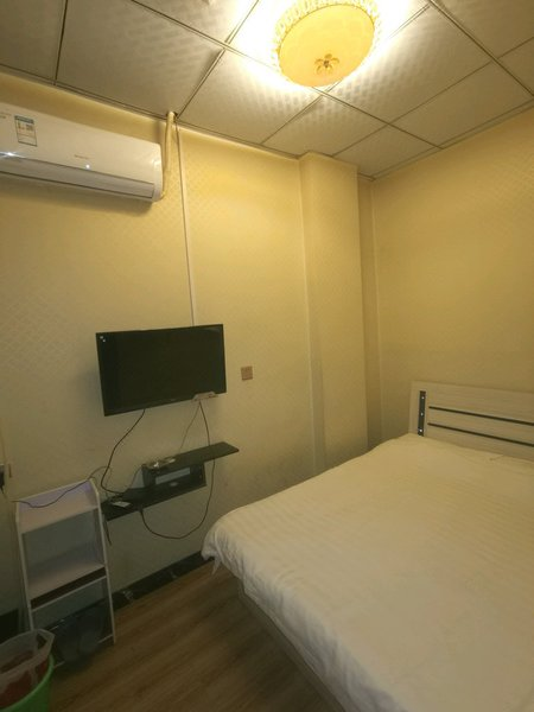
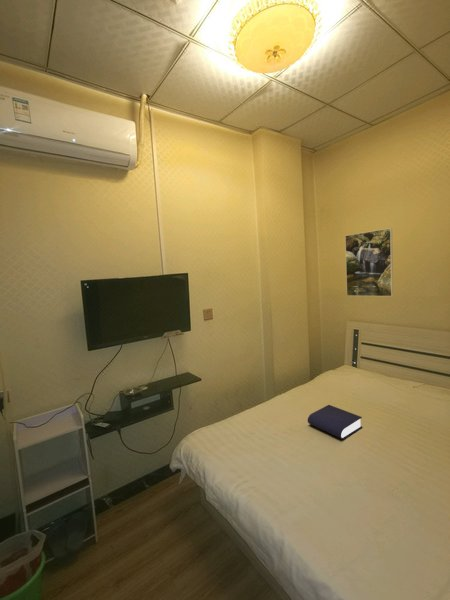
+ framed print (367, 264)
+ book (334, 421)
